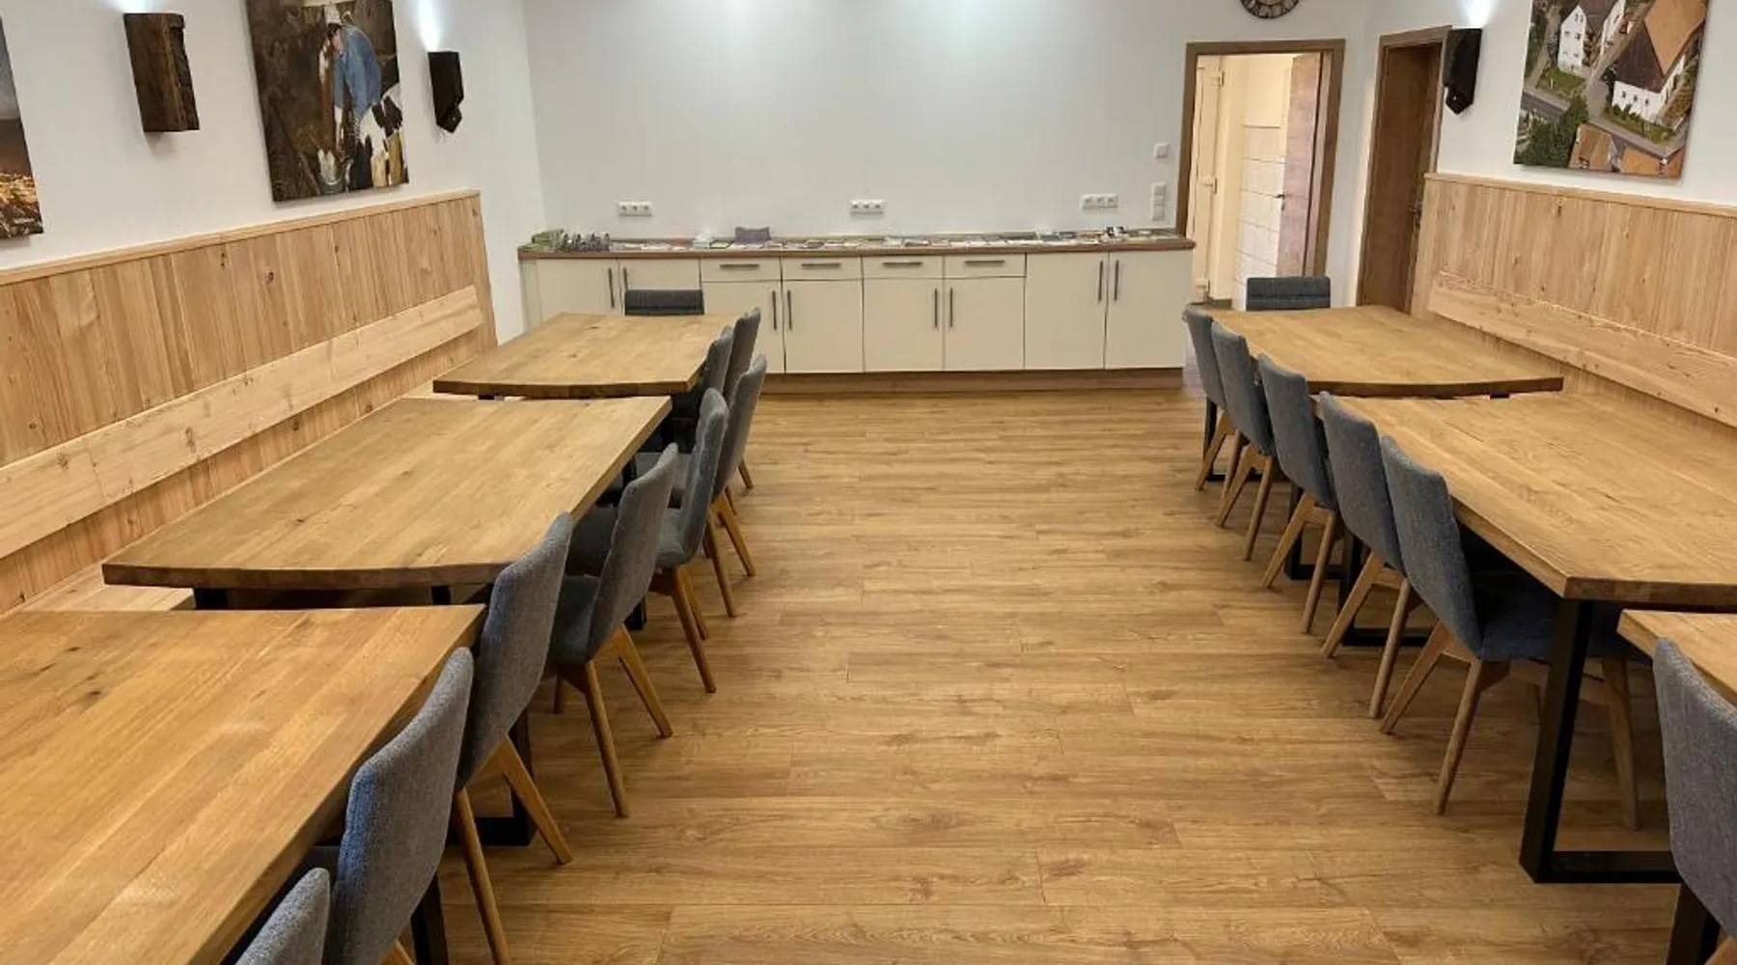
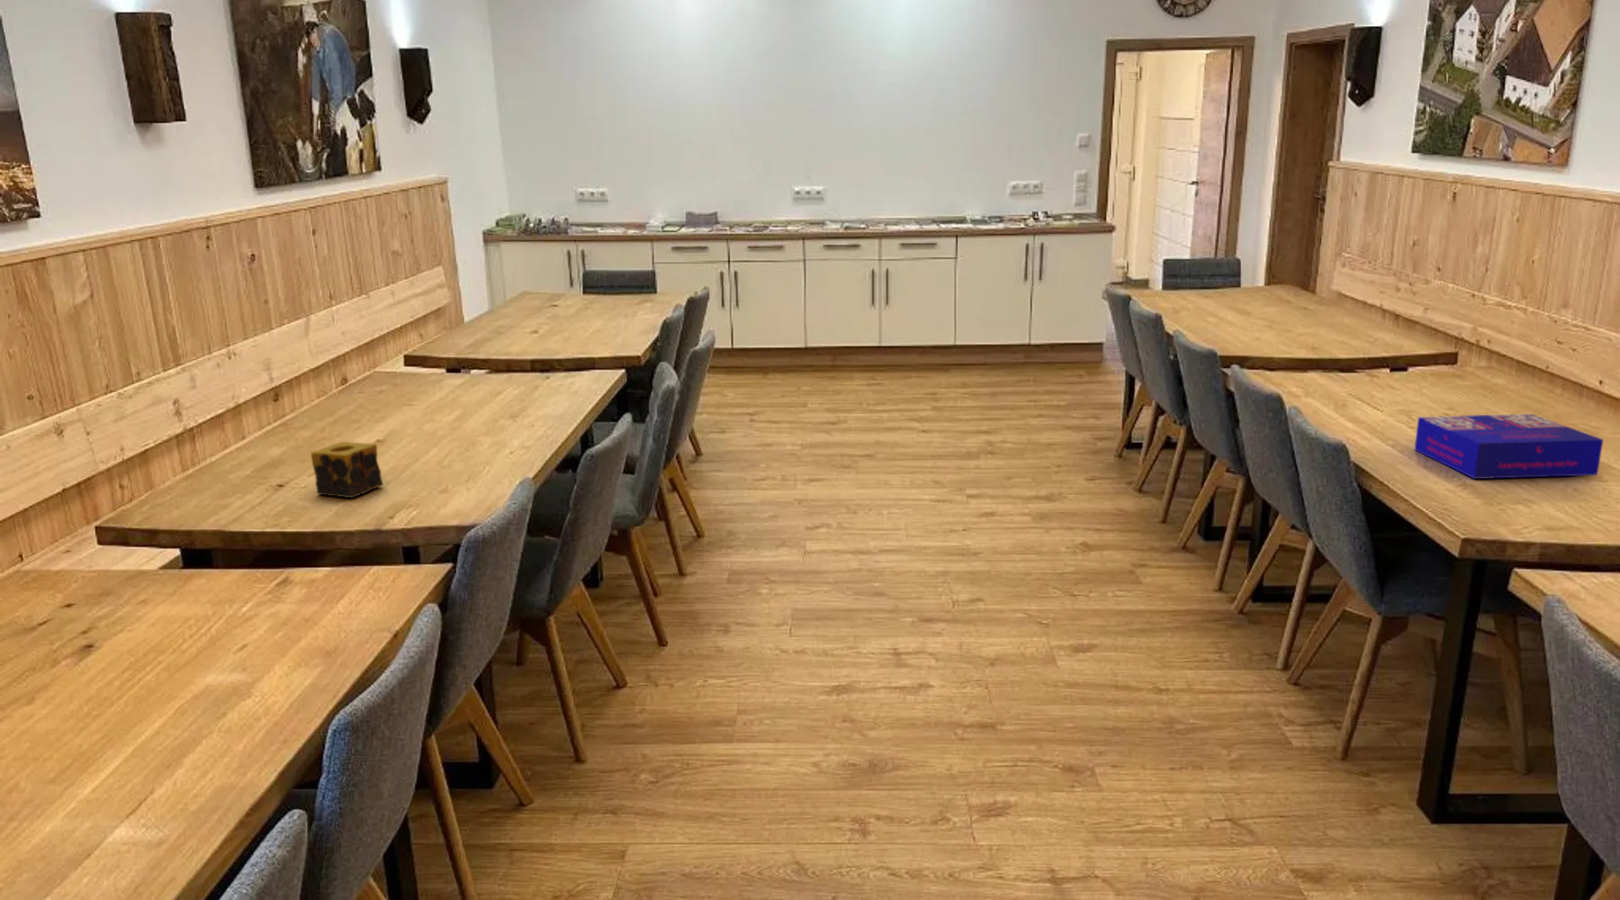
+ candle (348, 469)
+ board game (1504, 444)
